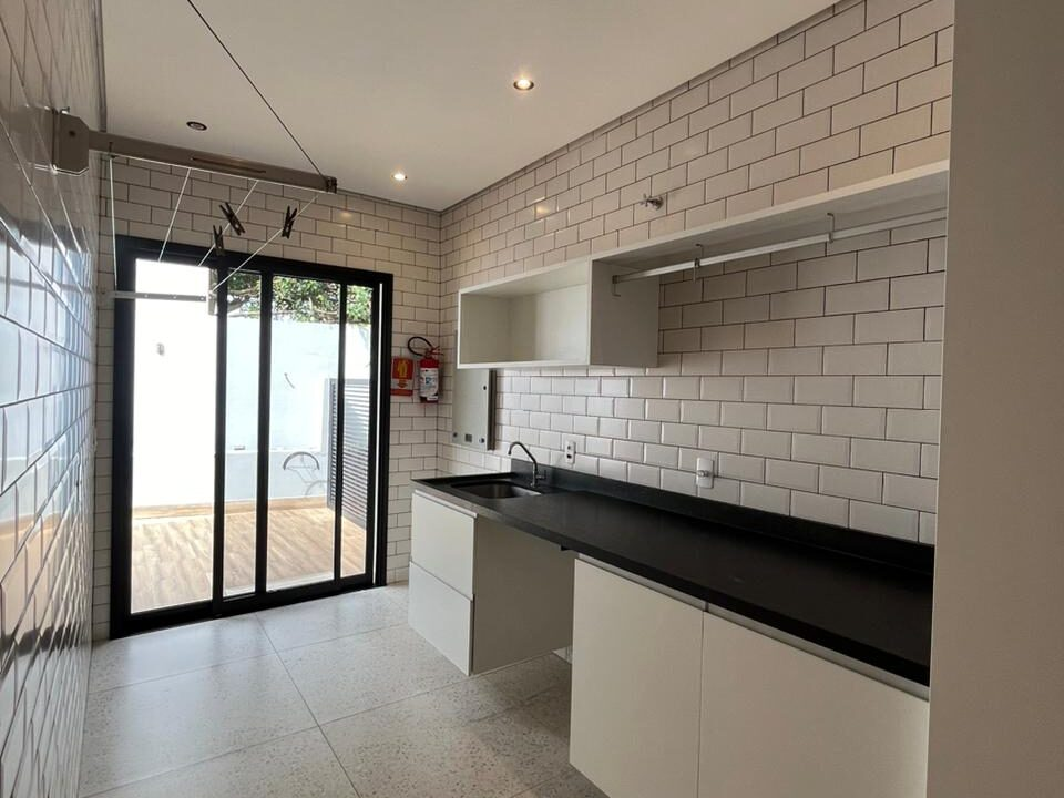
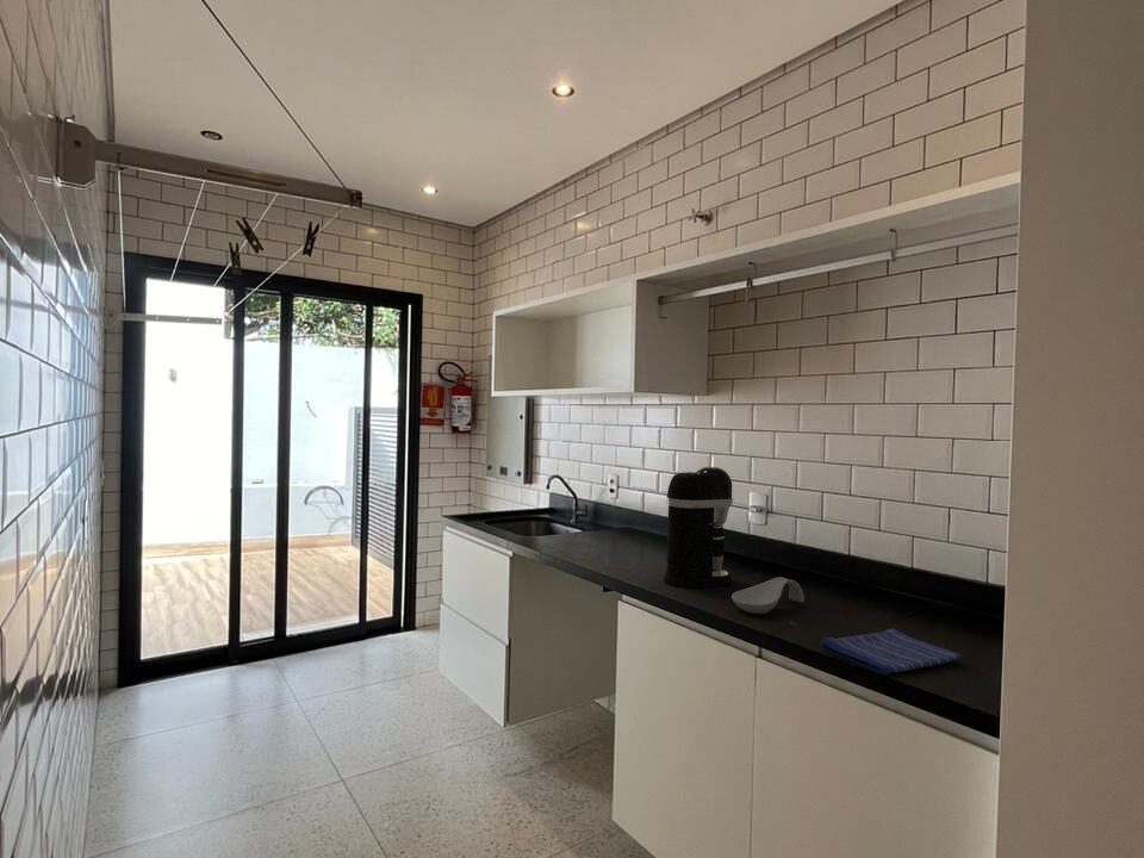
+ dish towel (888, 648)
+ spoon rest (769, 593)
+ coffee maker (698, 523)
